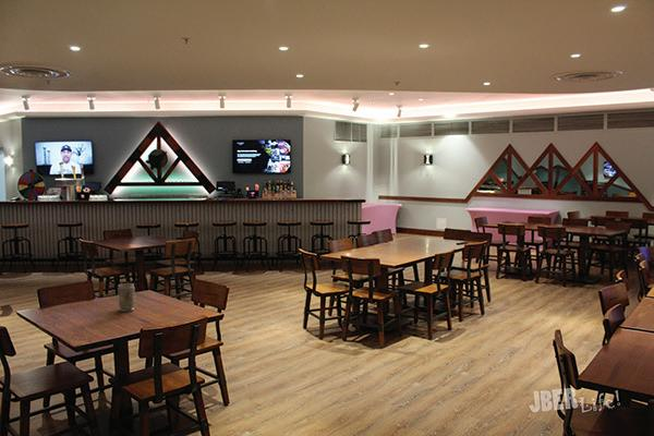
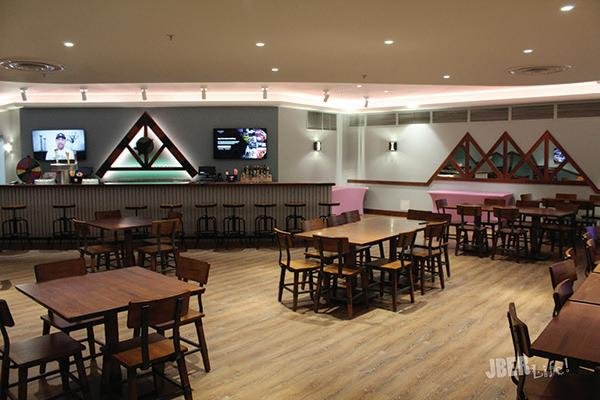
- vase (126, 296)
